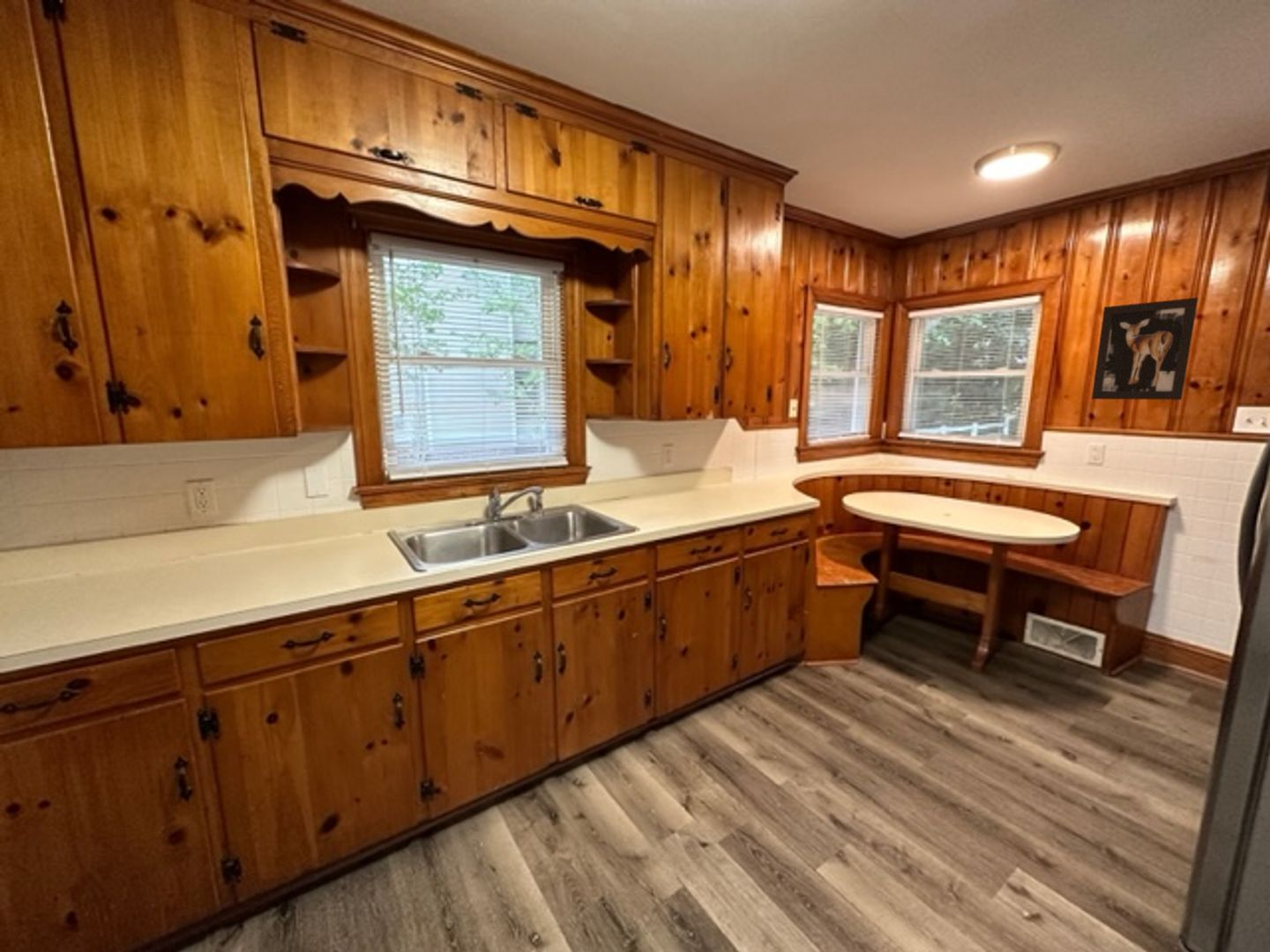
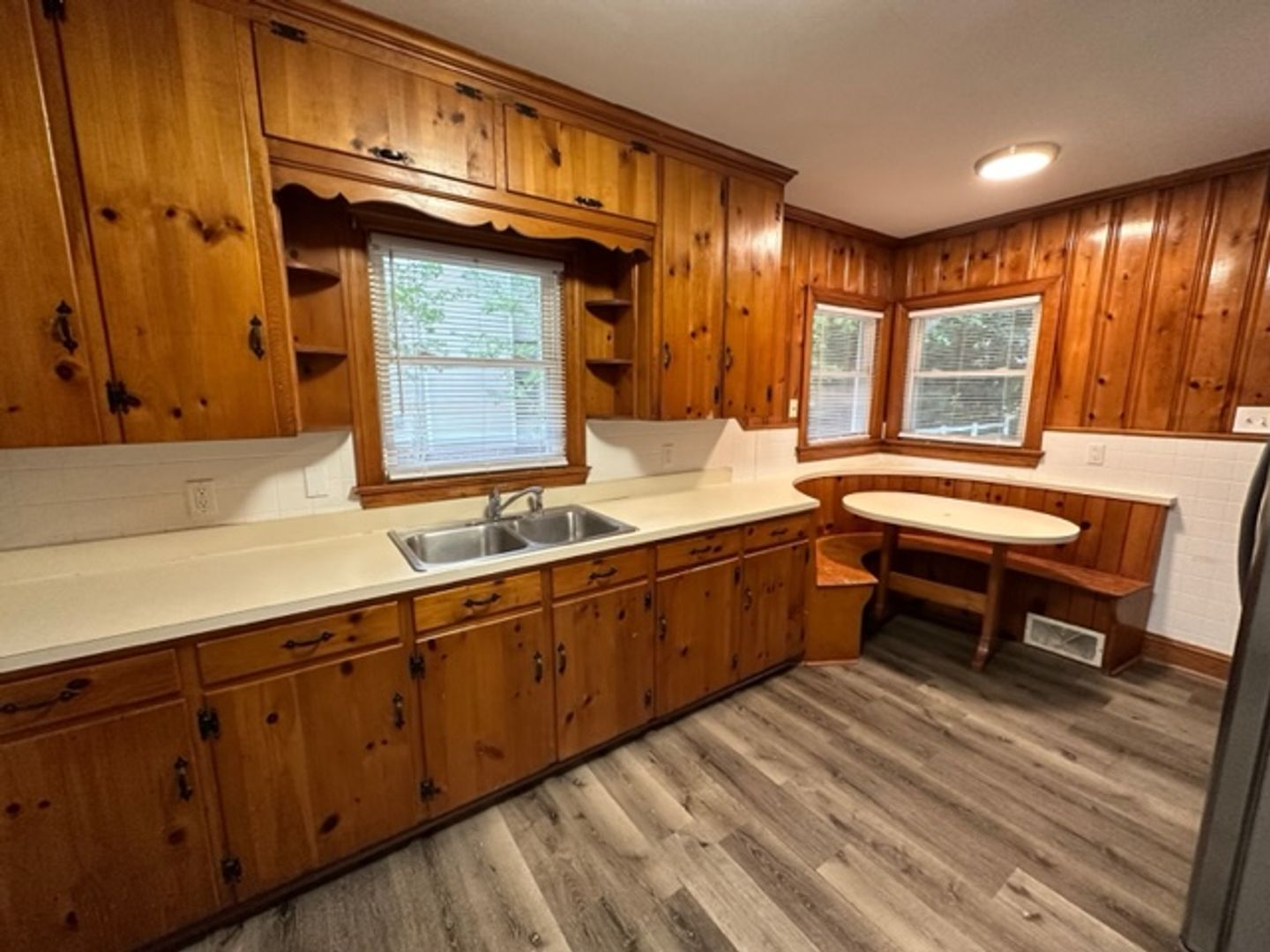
- wall art (1141, 351)
